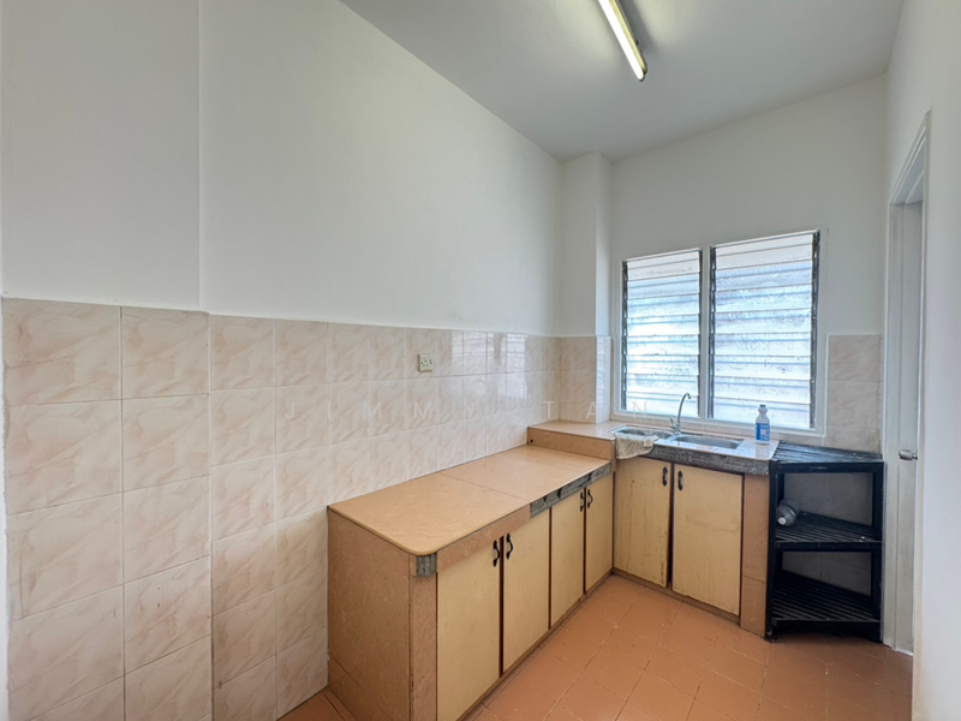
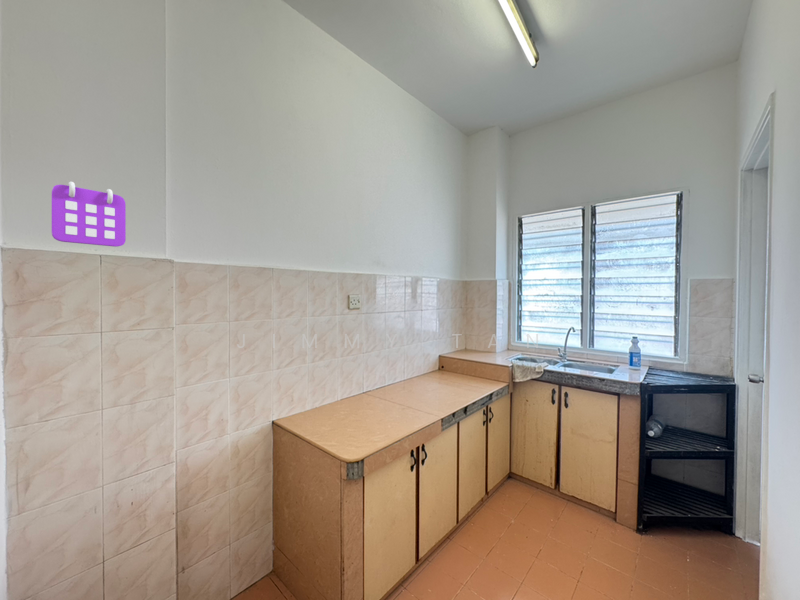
+ calendar (90, 214)
